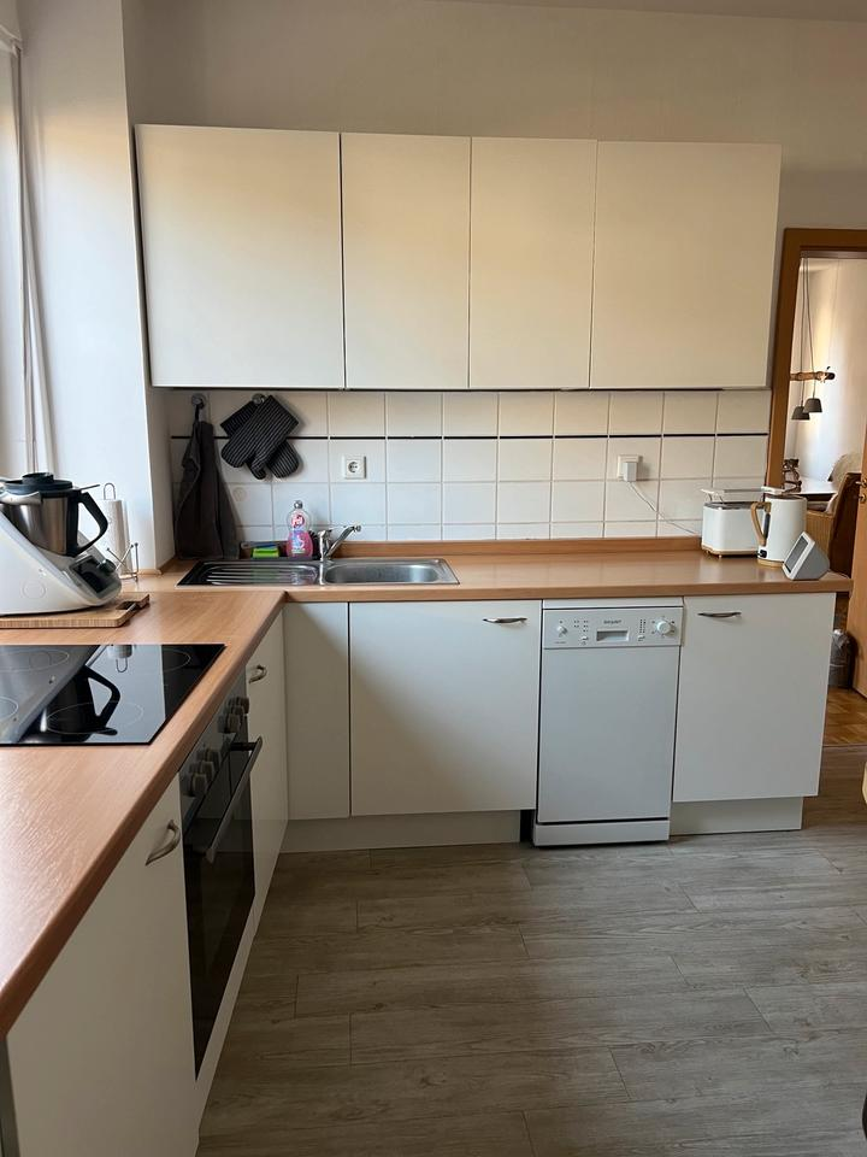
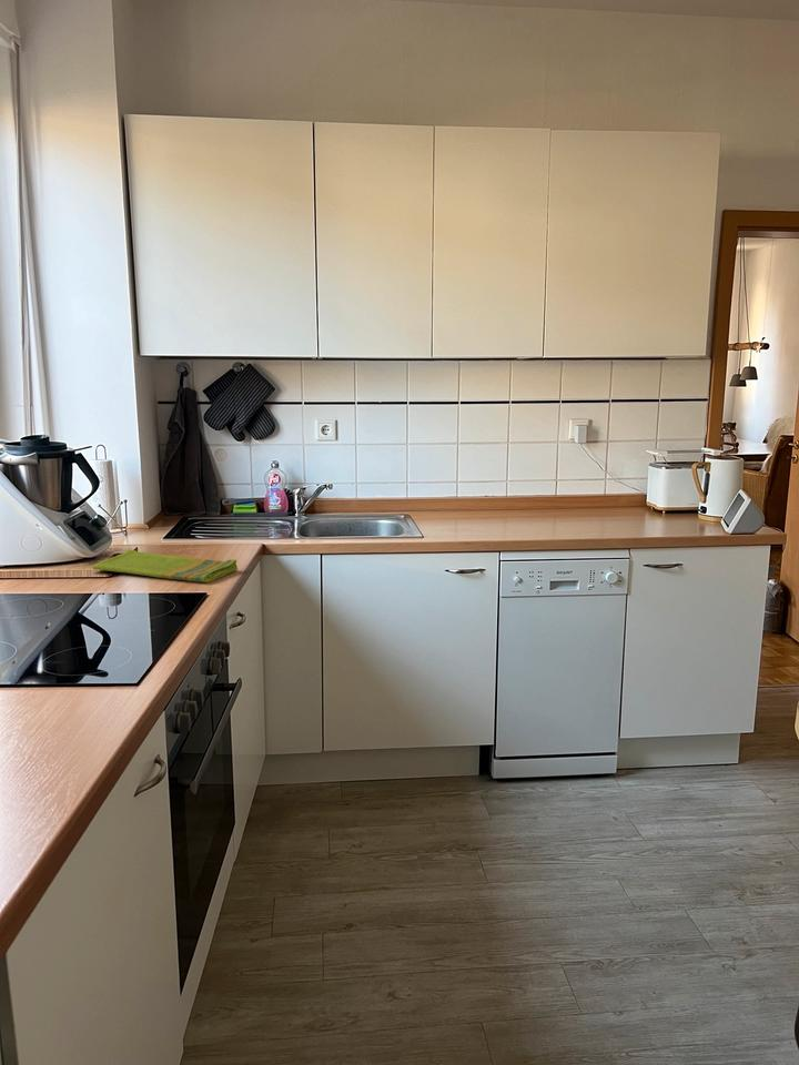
+ dish towel (165, 565)
